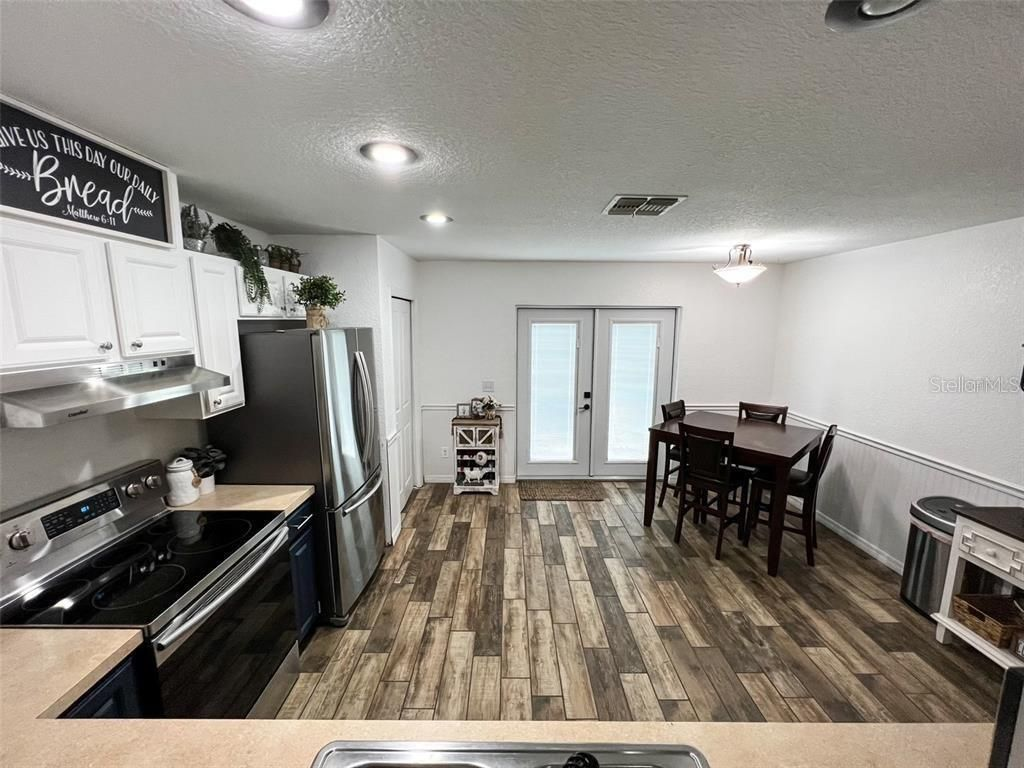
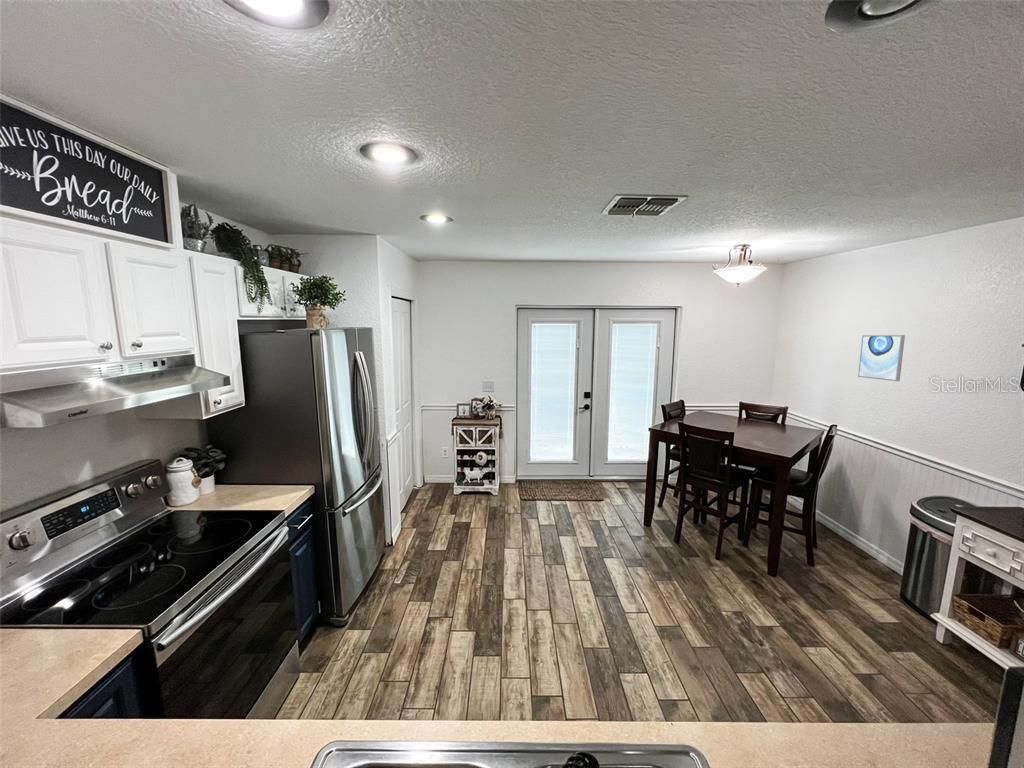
+ wall art (880, 357)
